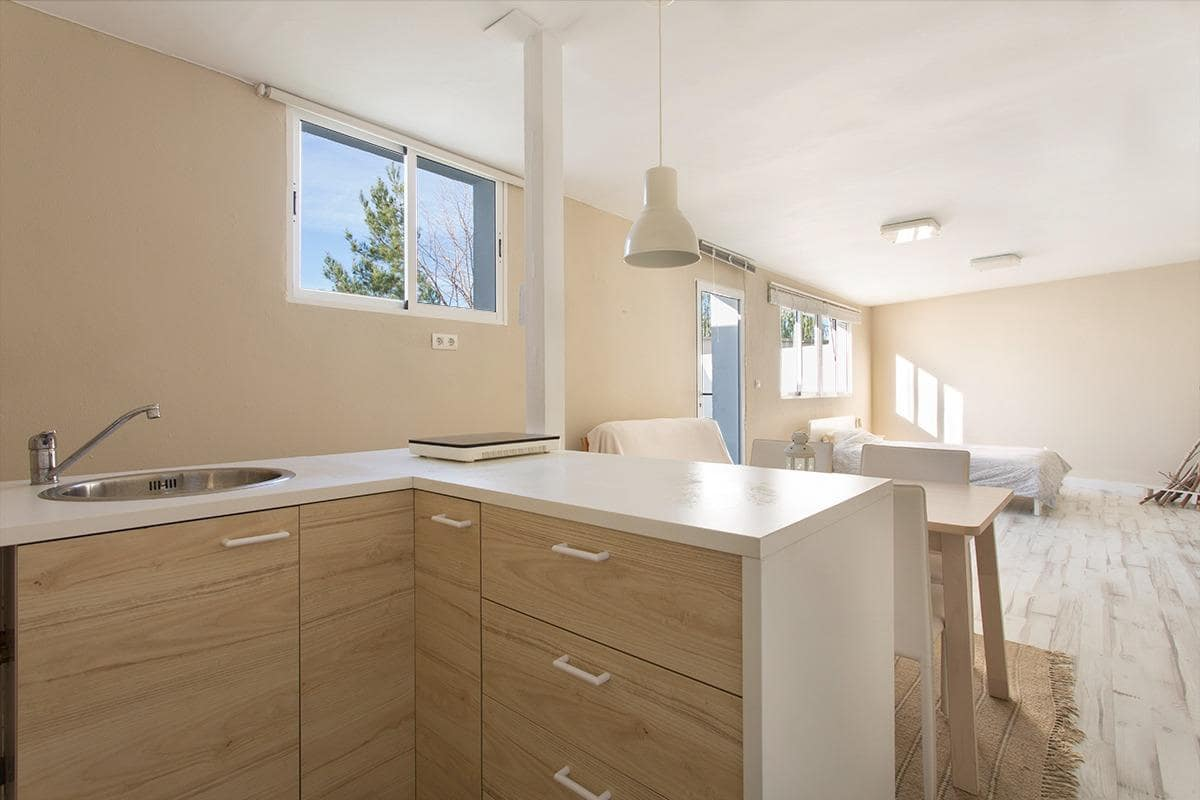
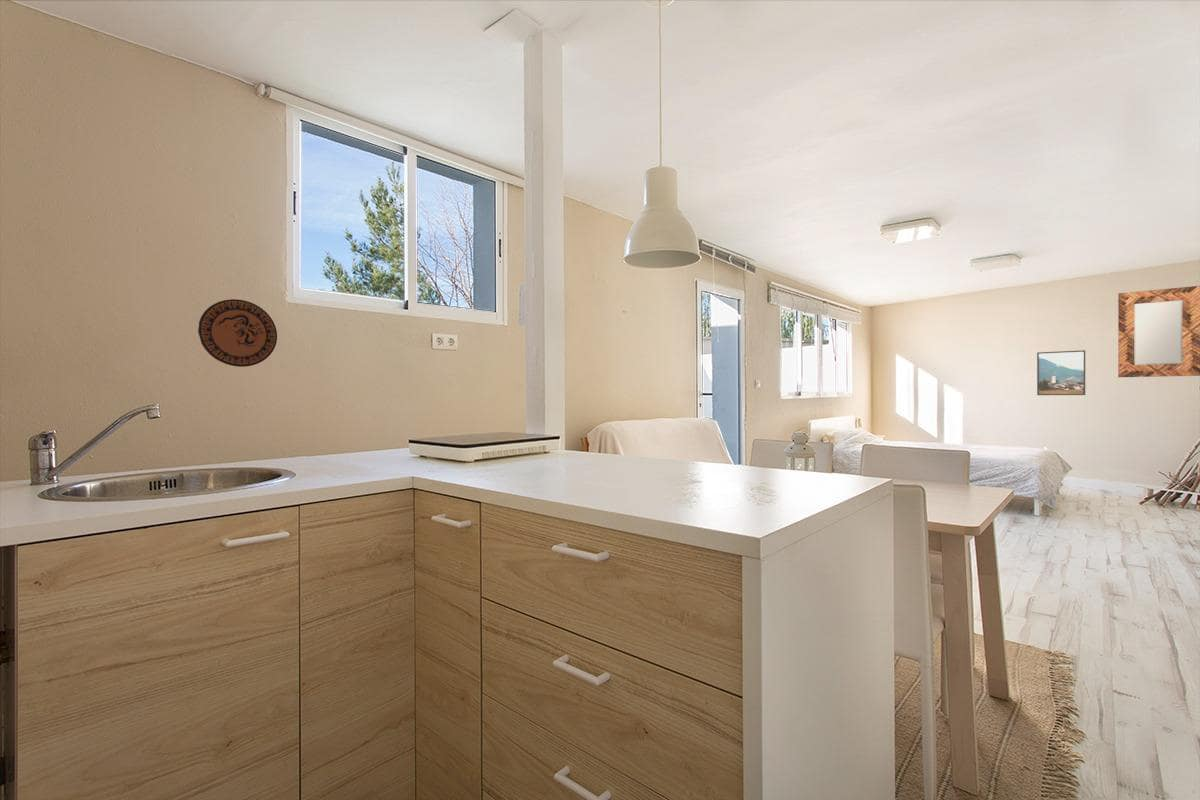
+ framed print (1060, 373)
+ home mirror (1157, 333)
+ decorative plate (239, 333)
